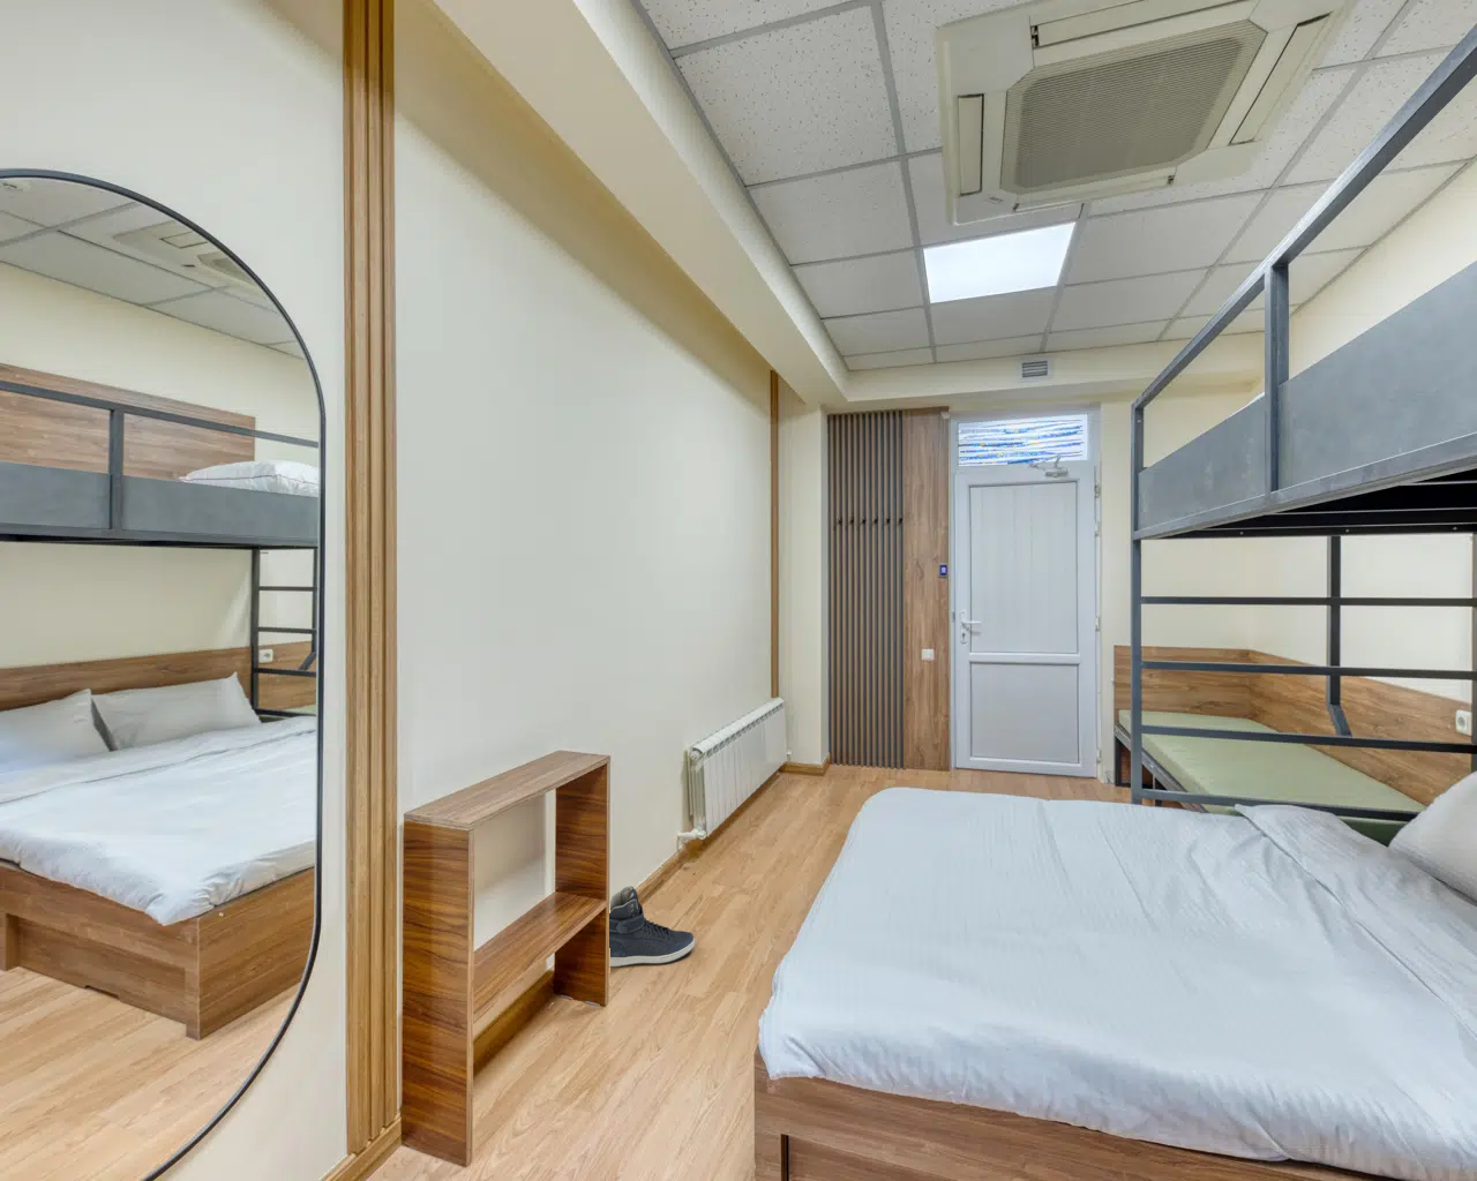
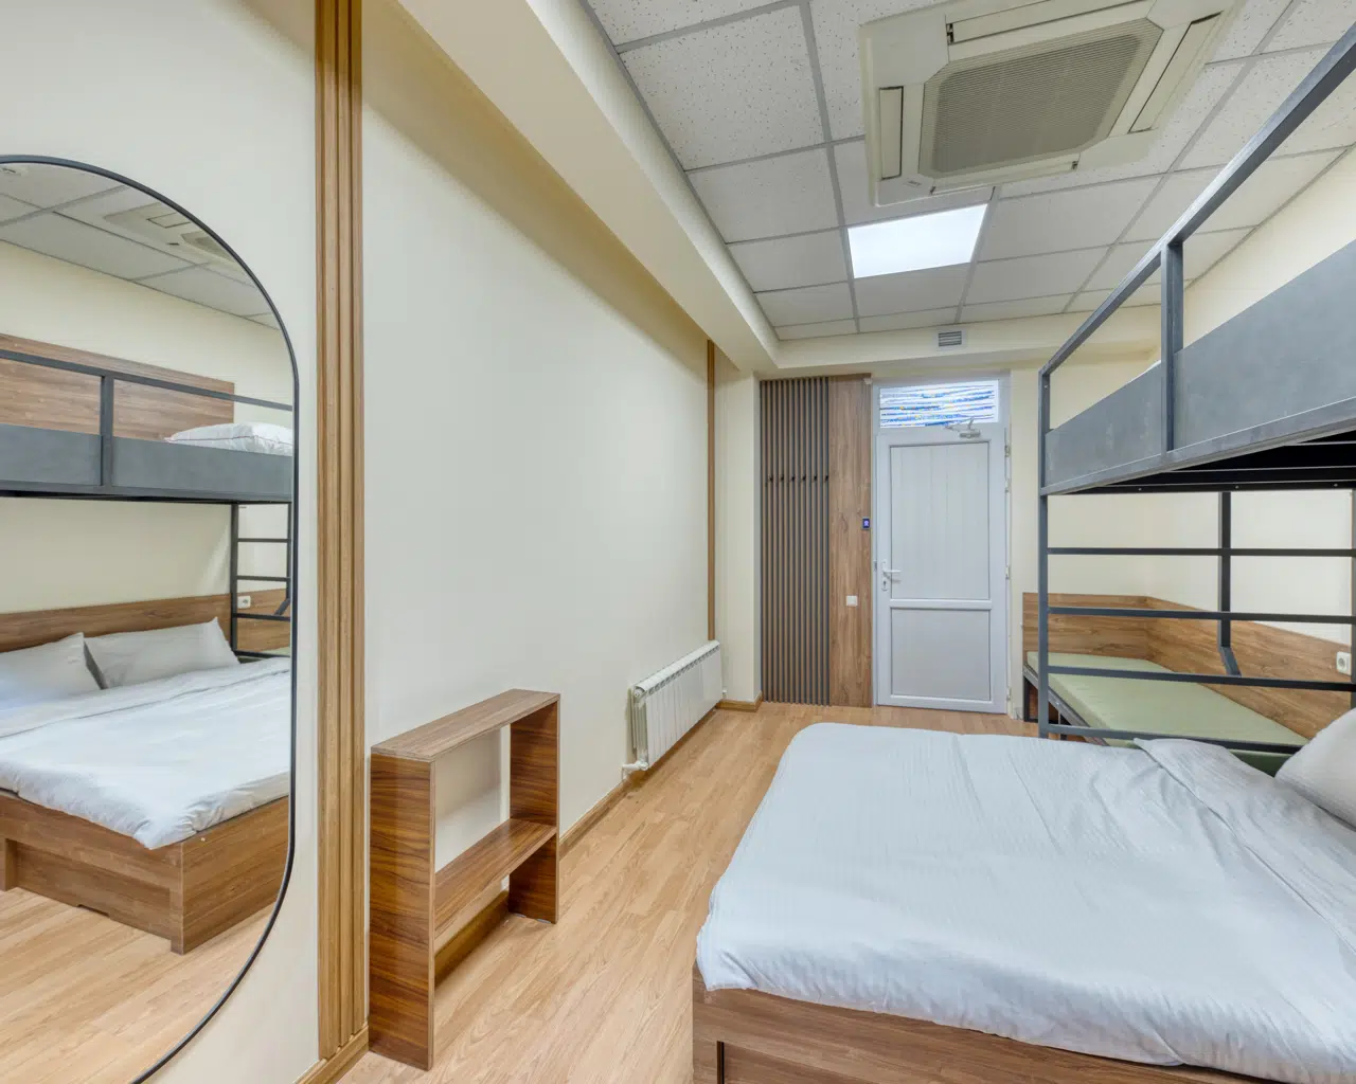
- sneaker (647, 922)
